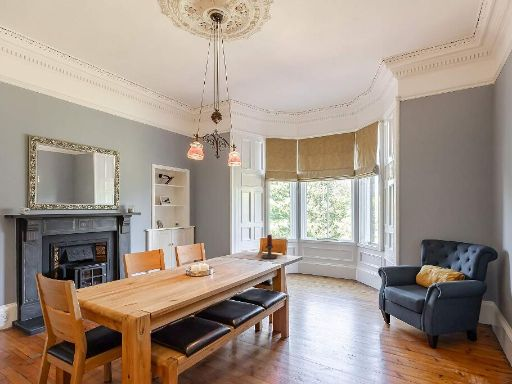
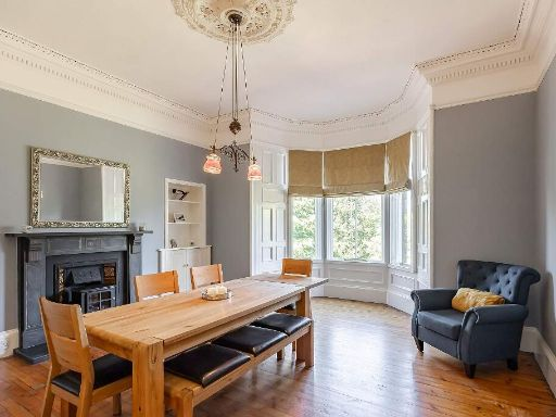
- candle holder (267, 246)
